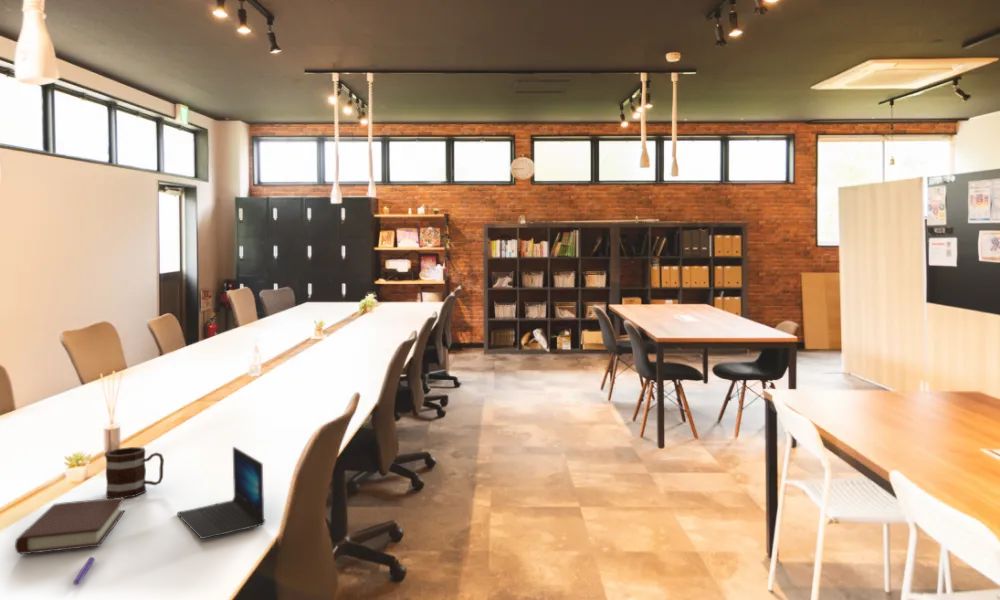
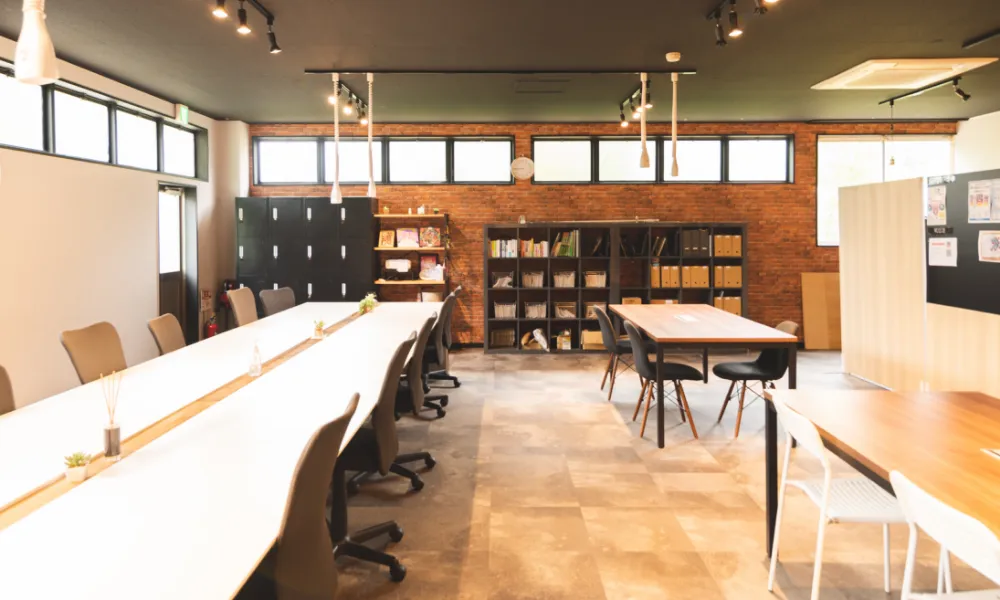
- pen (83, 571)
- laptop (222, 502)
- book (74, 523)
- mug (134, 471)
